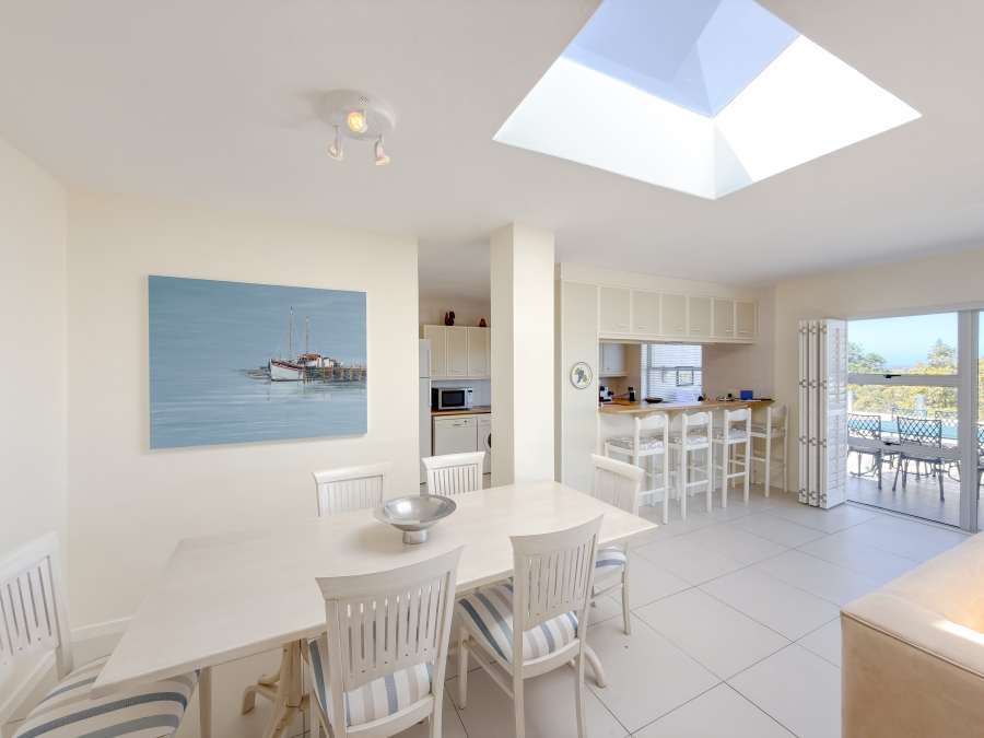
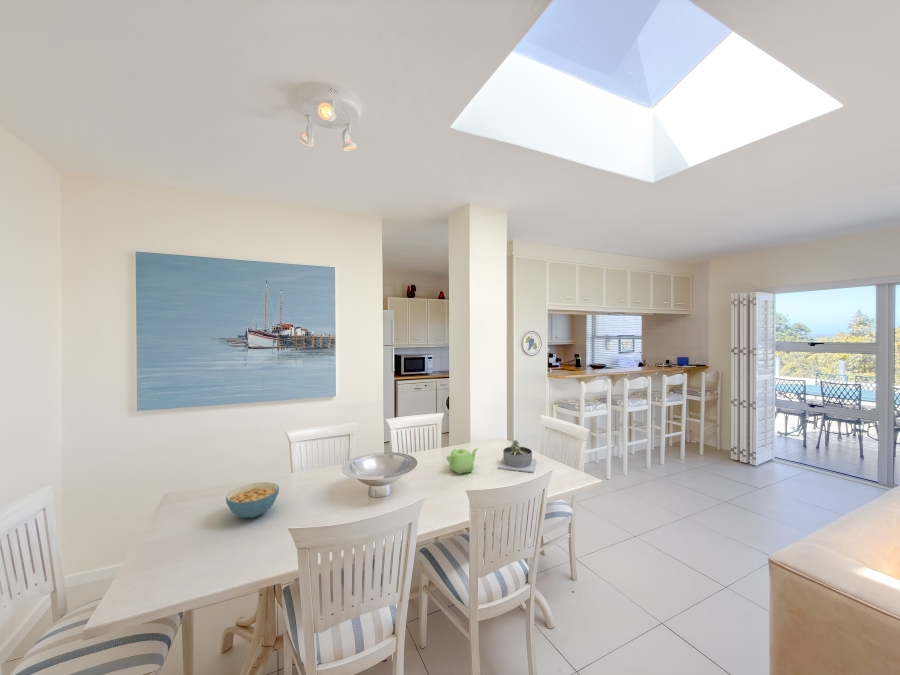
+ succulent planter (517, 452)
+ teapot (461, 458)
+ cereal bowl (253, 503)
